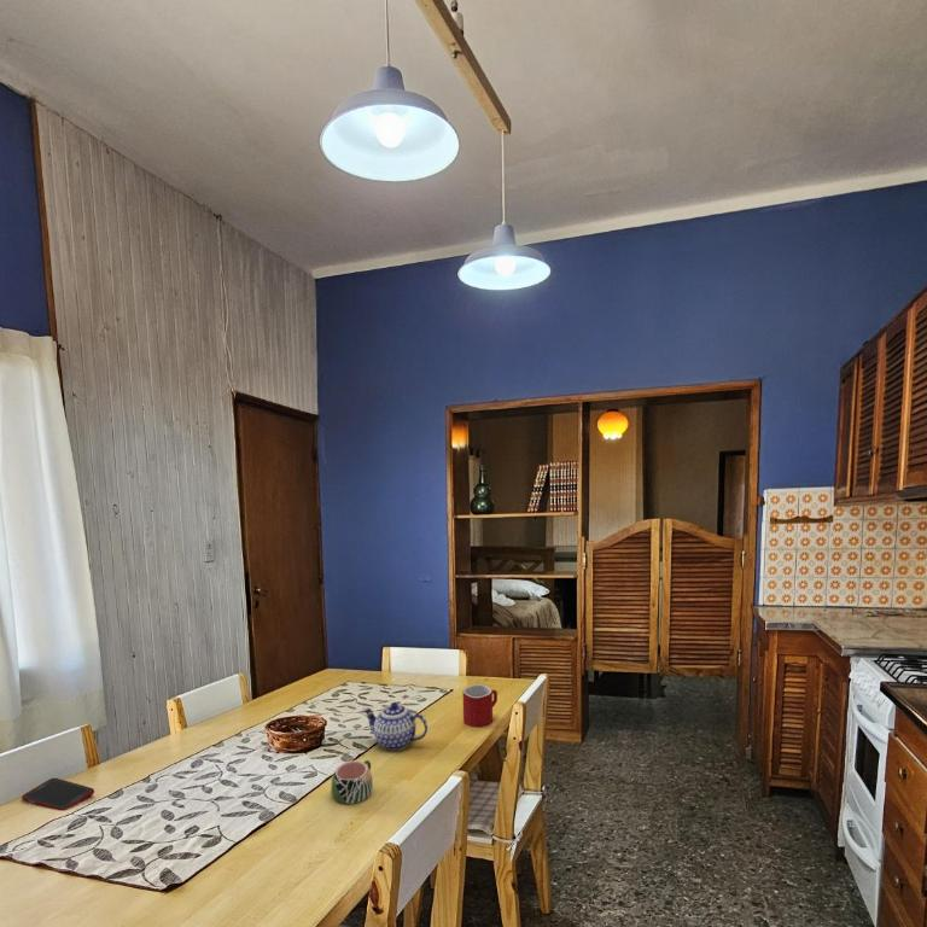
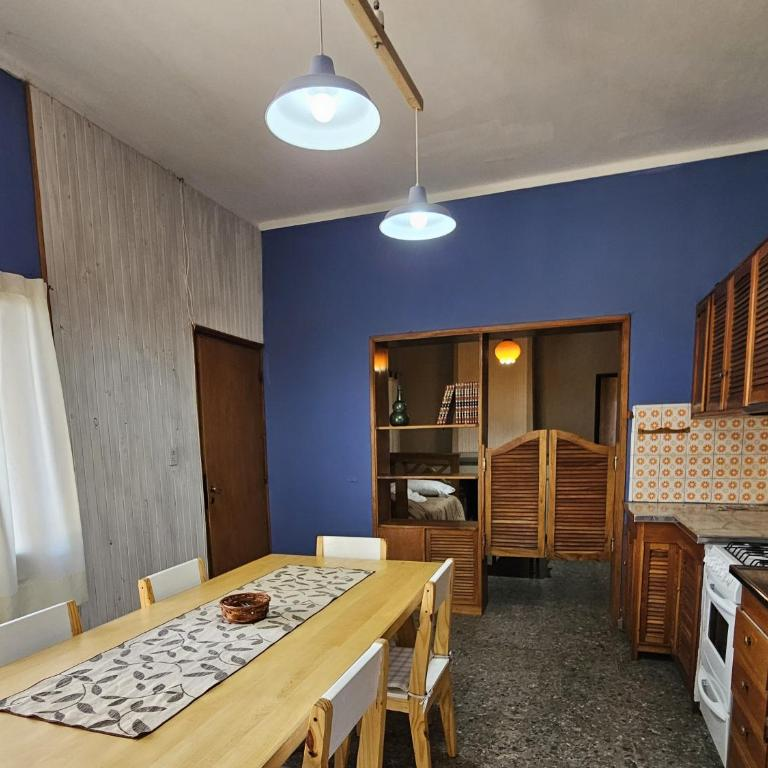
- cell phone (58, 794)
- teapot (393, 723)
- mug (355, 779)
- mug (482, 704)
